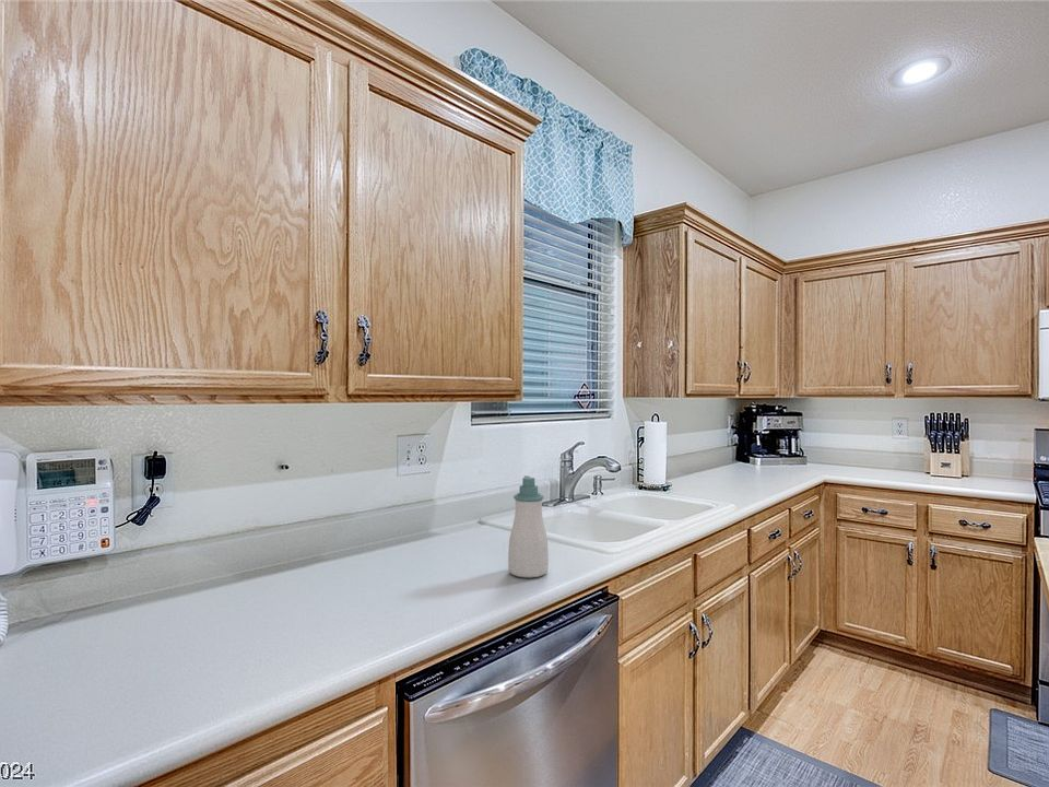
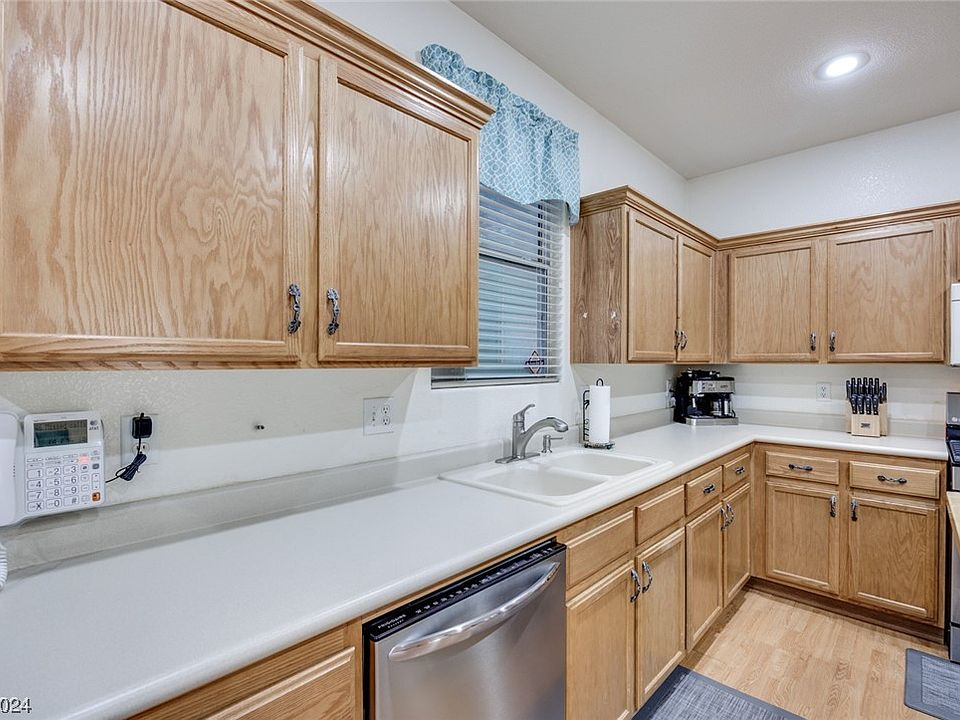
- soap bottle (528, 525)
